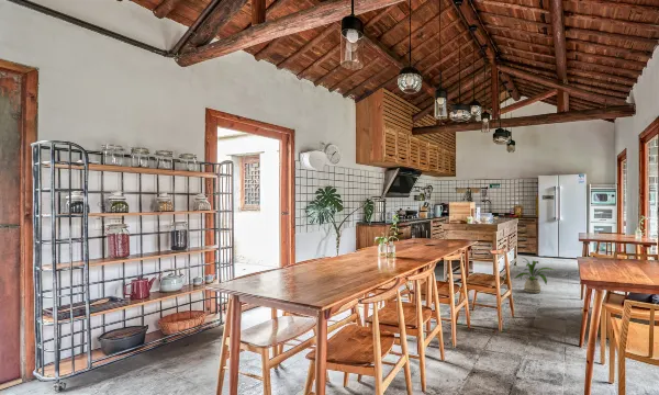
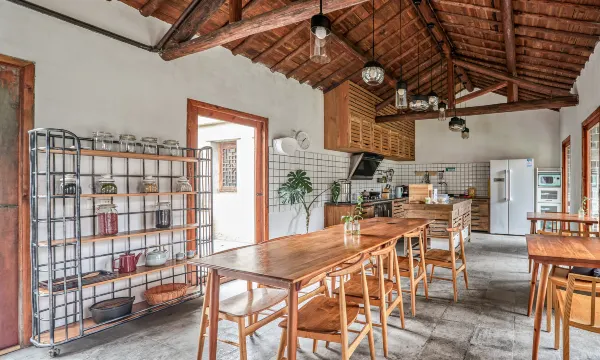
- house plant (535, 274)
